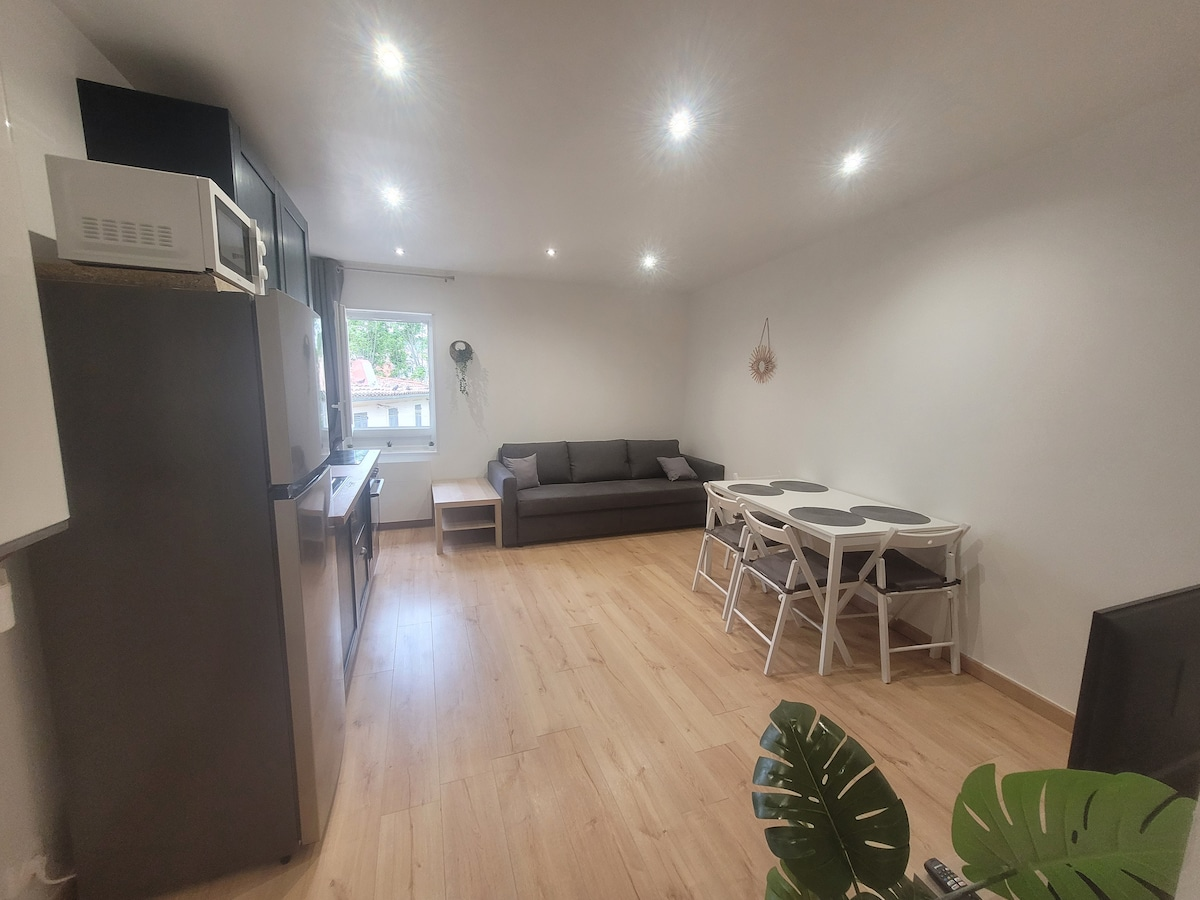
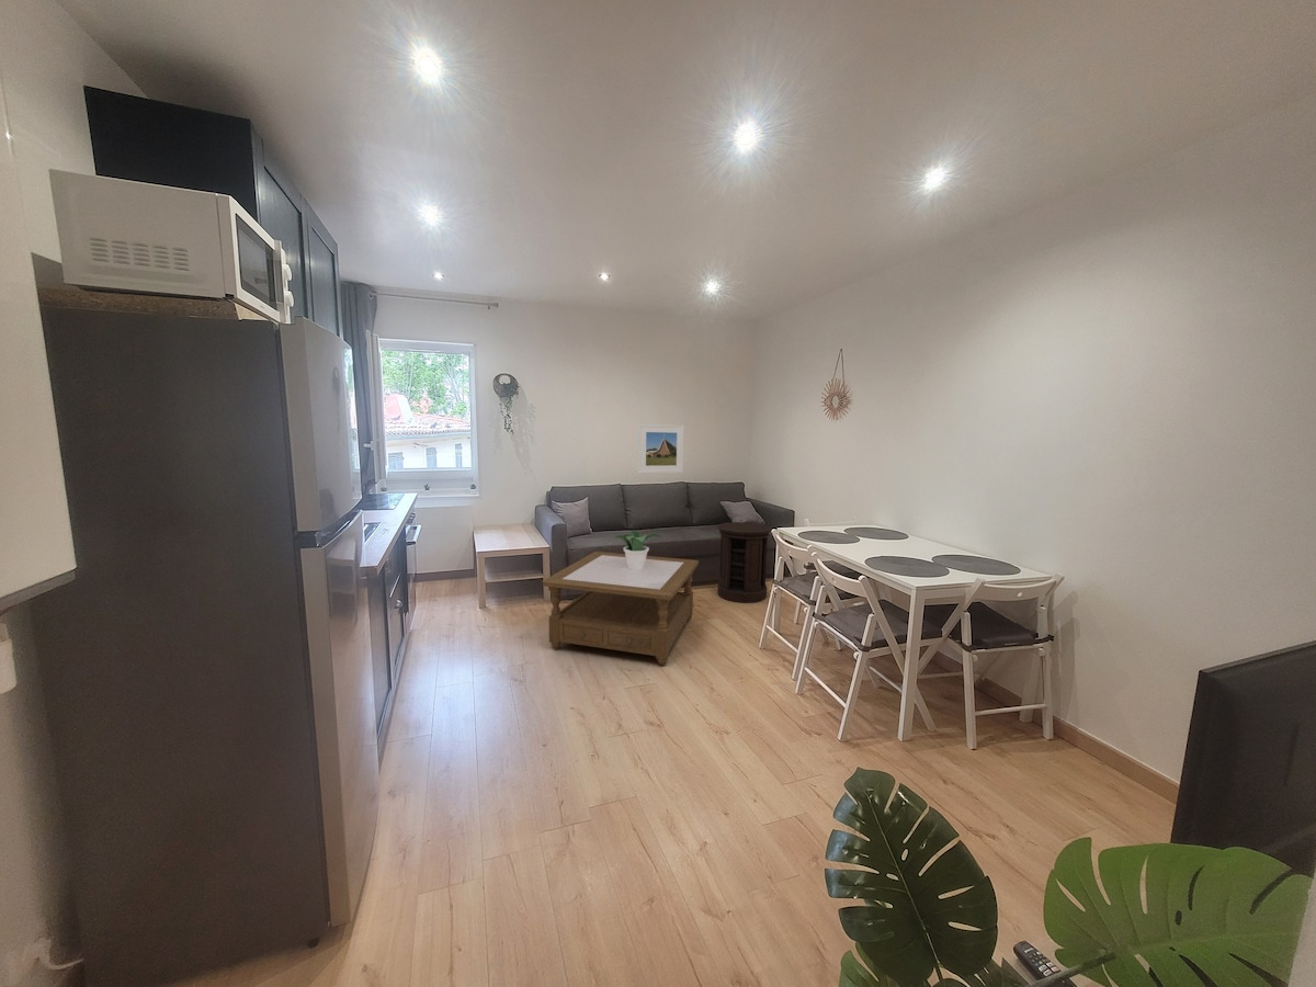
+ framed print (661, 449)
+ side table (742, 560)
+ potted plant (637, 551)
+ coffee table (626, 601)
